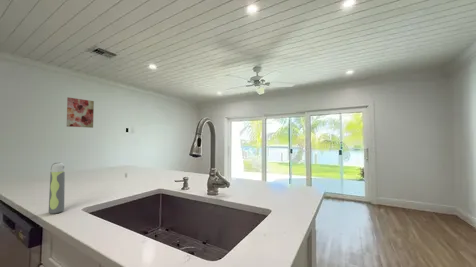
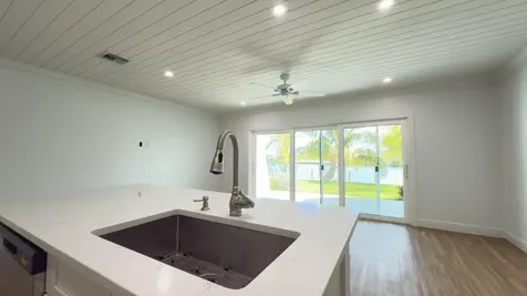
- spray bottle (57, 187)
- wall art (80, 113)
